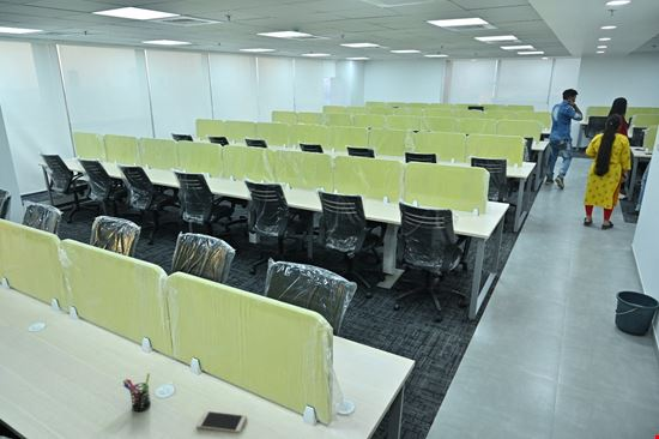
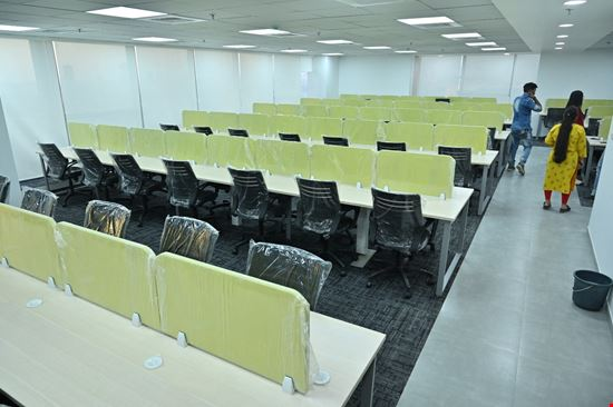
- pen holder (139, 391)
- smartphone (222, 421)
